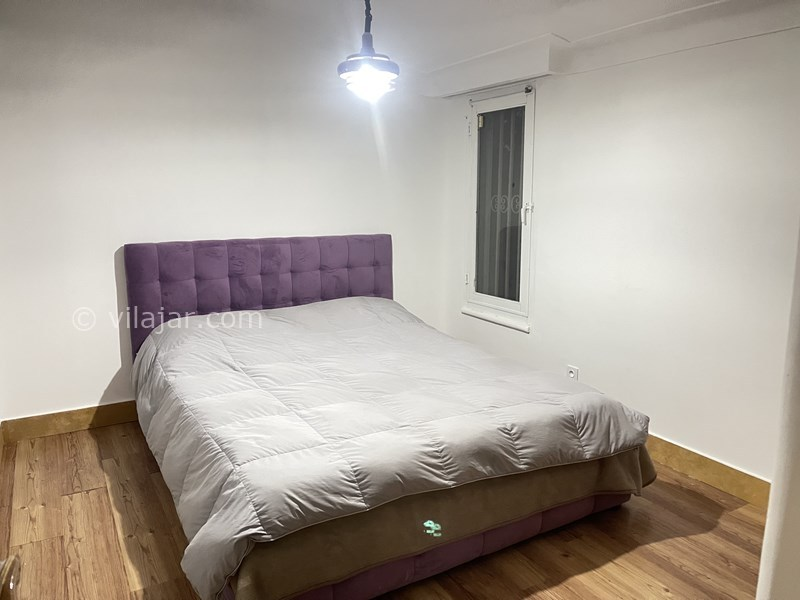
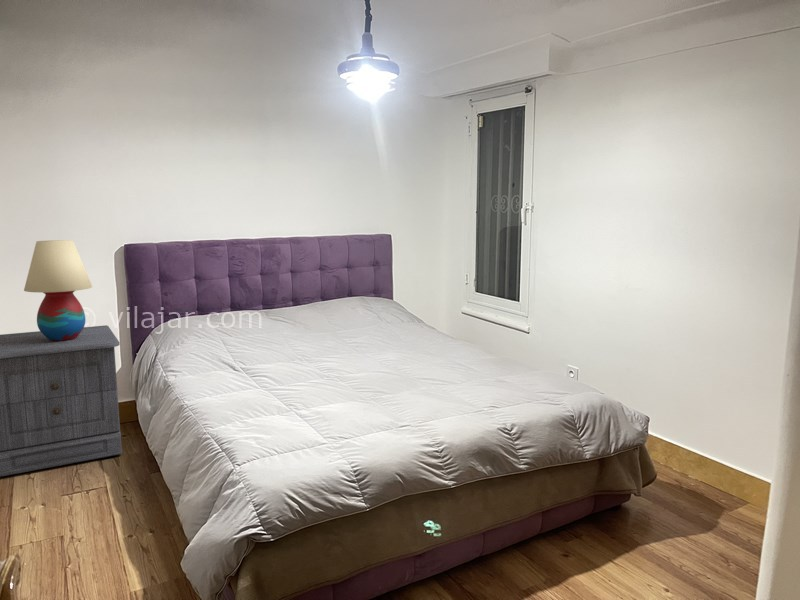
+ table lamp (59, 290)
+ nightstand (54, 395)
